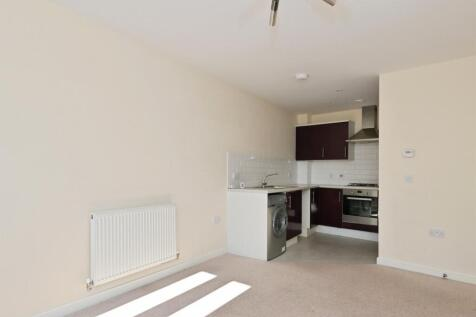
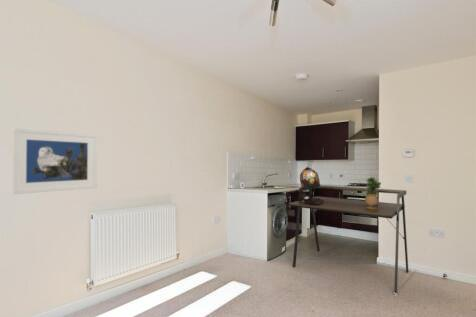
+ potted plant (373, 191)
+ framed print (59, 161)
+ table lamp (311, 184)
+ desk (350, 213)
